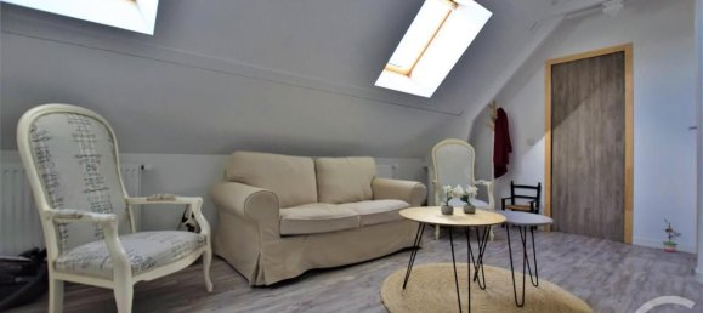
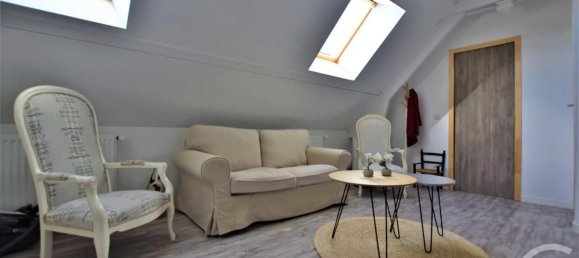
- potted plant (671, 235)
